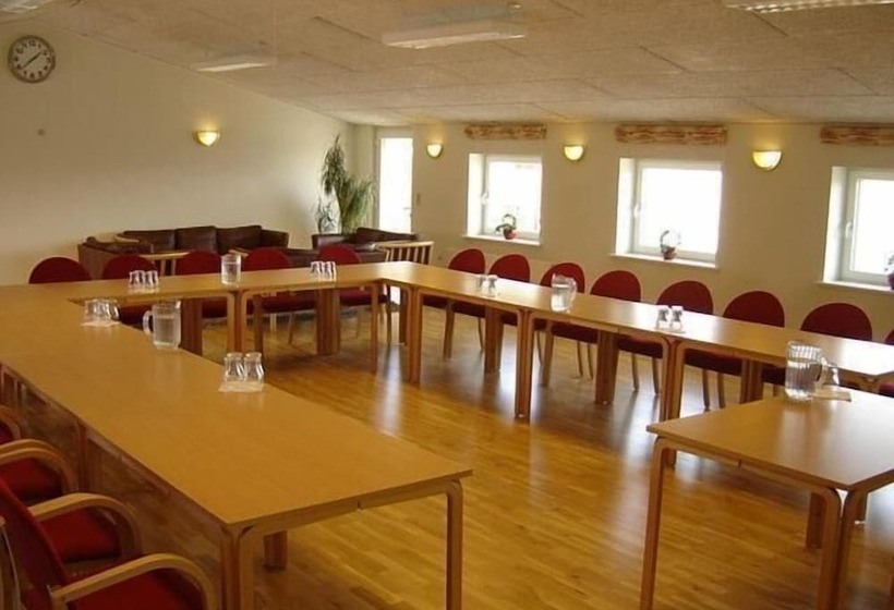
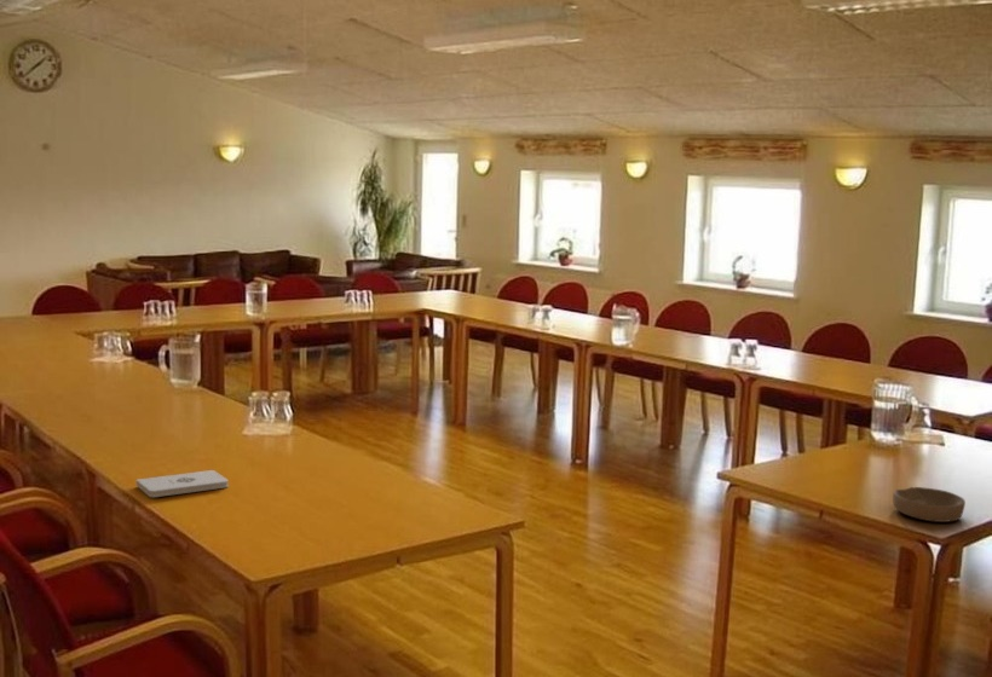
+ notepad (183, 482)
+ bowl (928, 504)
